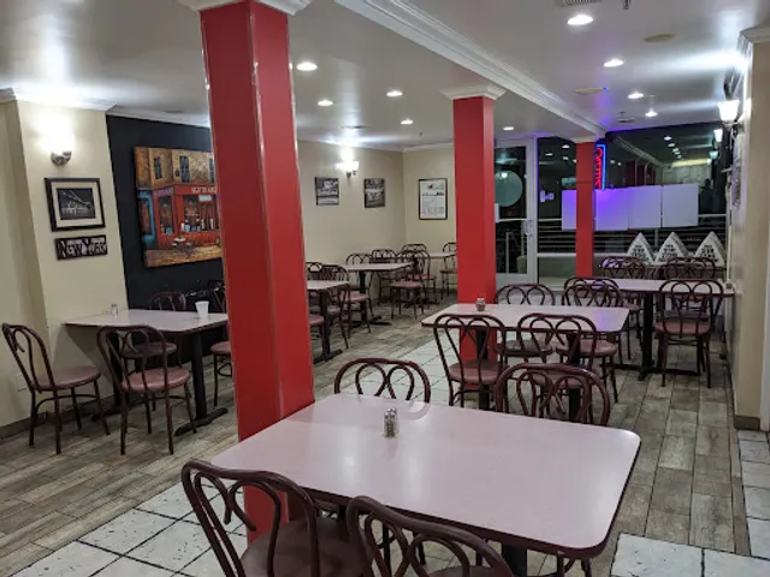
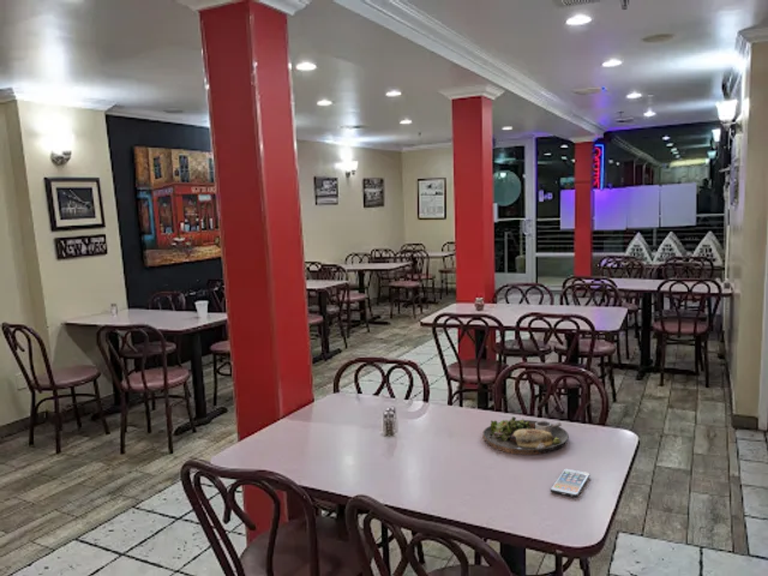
+ smartphone (570, 482)
+ dinner plate (524, 428)
